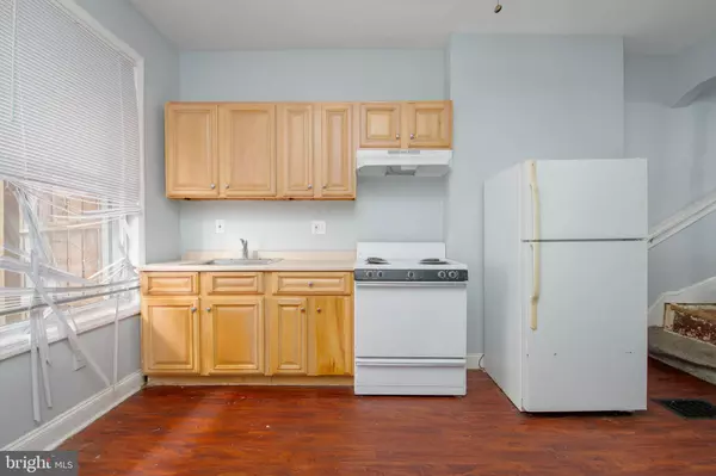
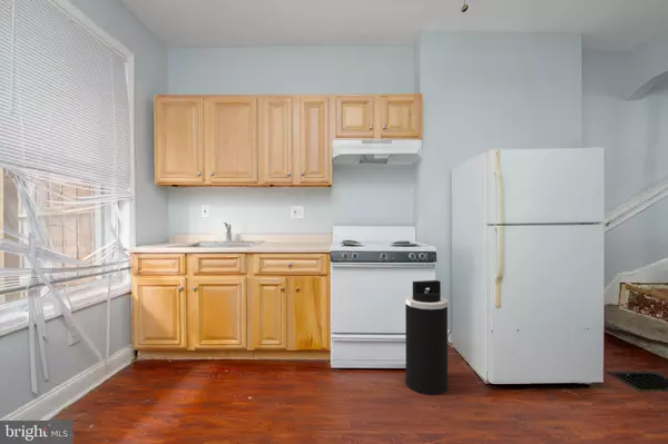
+ trash can (426, 333)
